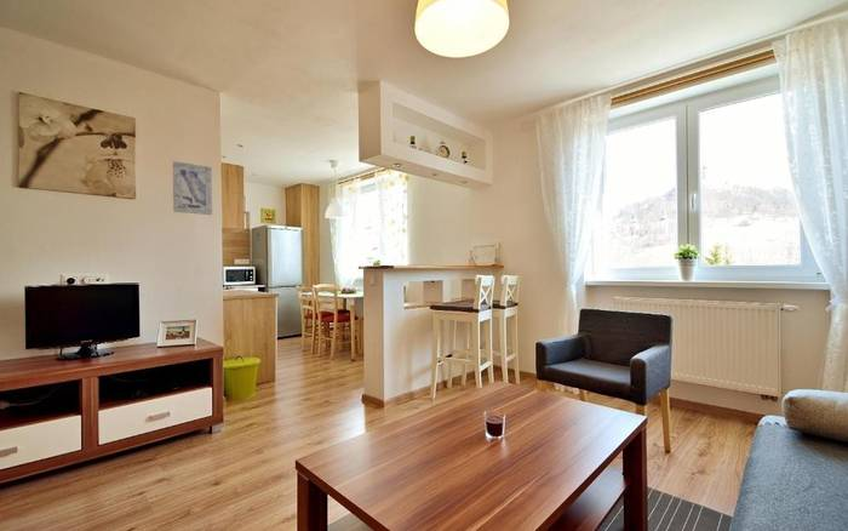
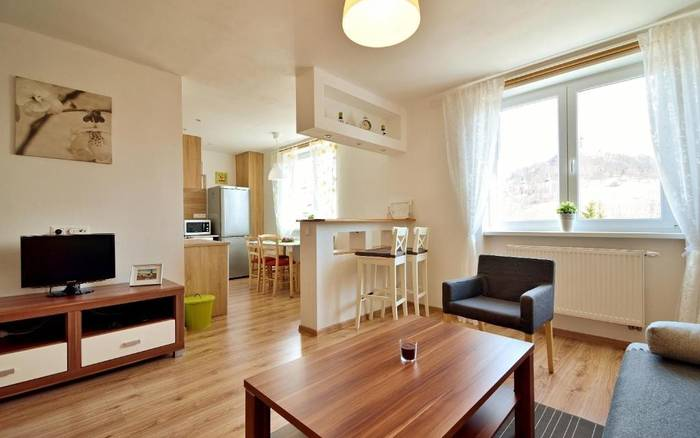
- wall art (193, 188)
